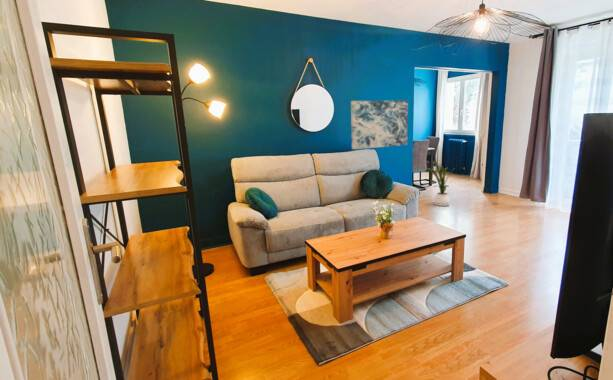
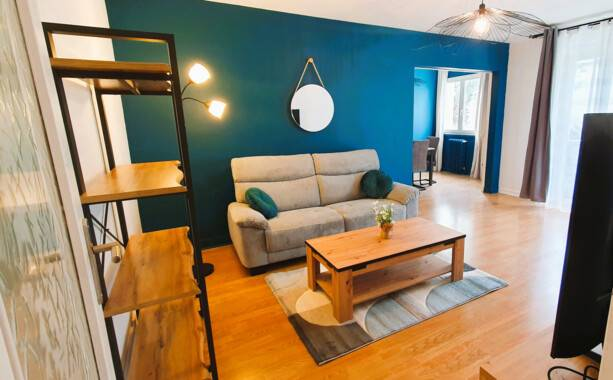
- house plant (441, 182)
- wall art (380, 124)
